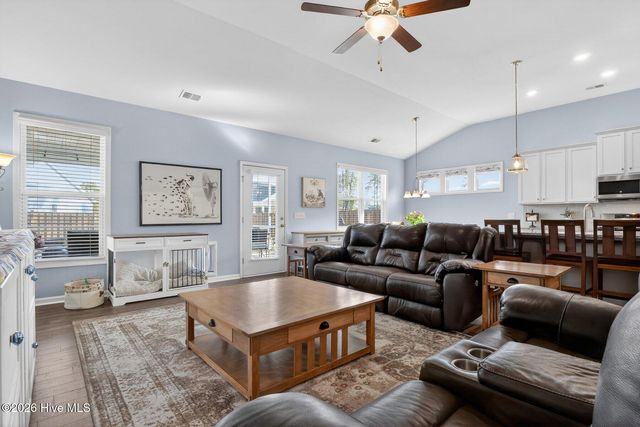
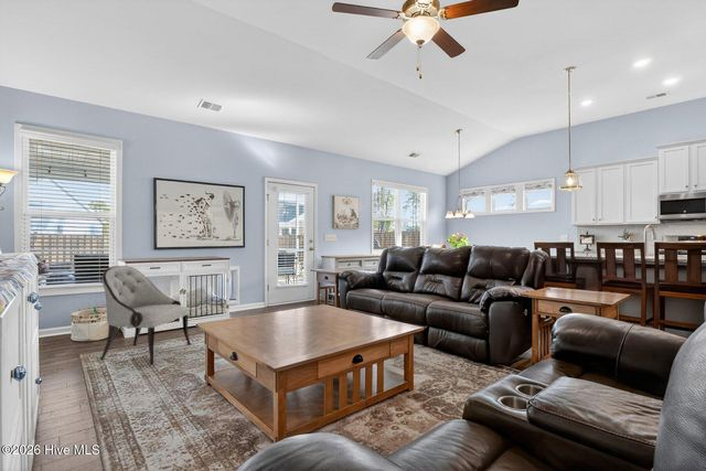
+ armchair (143, 309)
